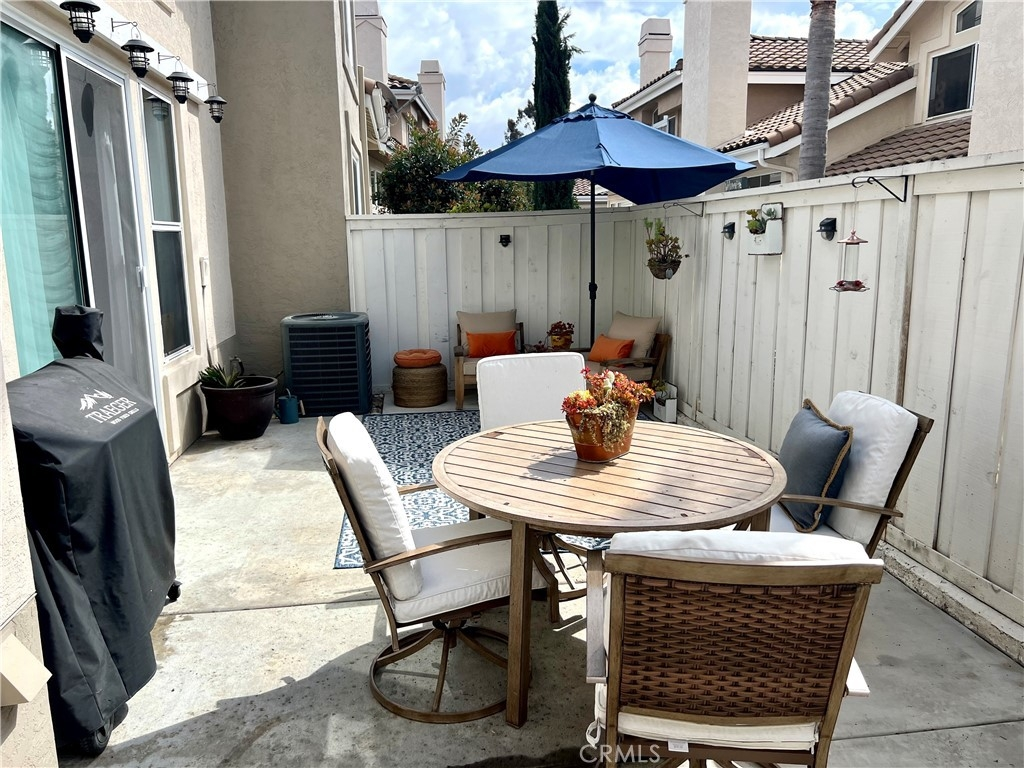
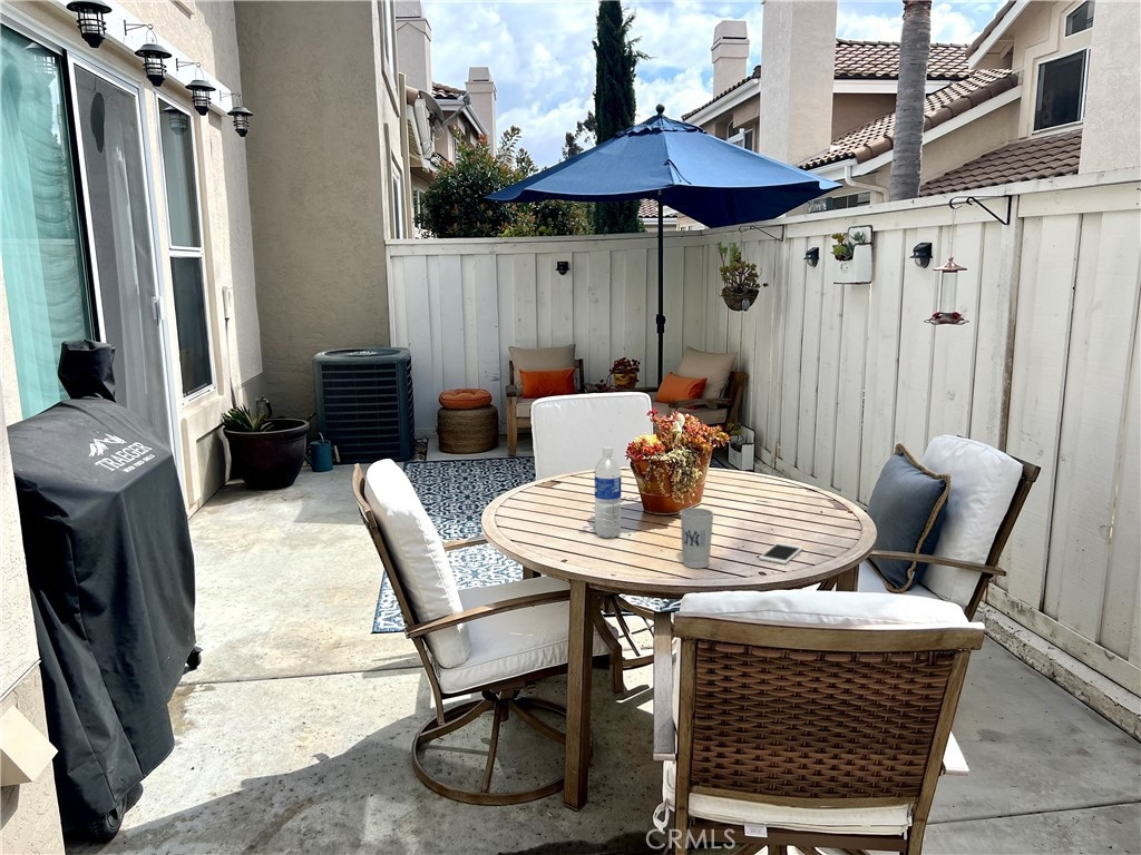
+ cell phone (781, 552)
+ water bottle (607, 491)
+ cup (696, 538)
